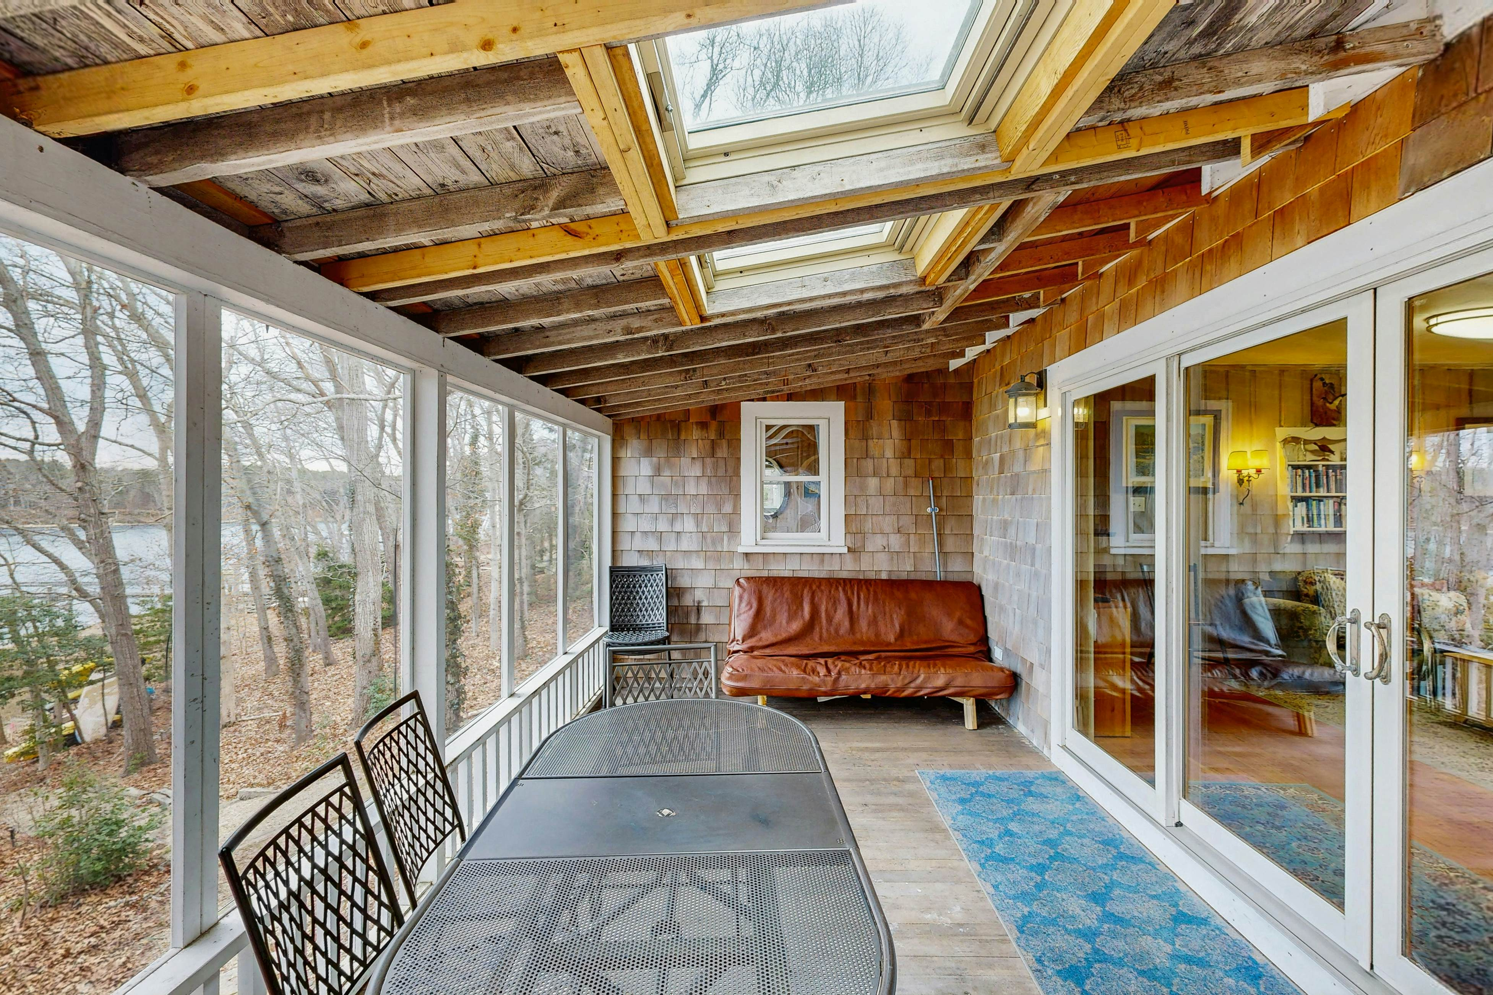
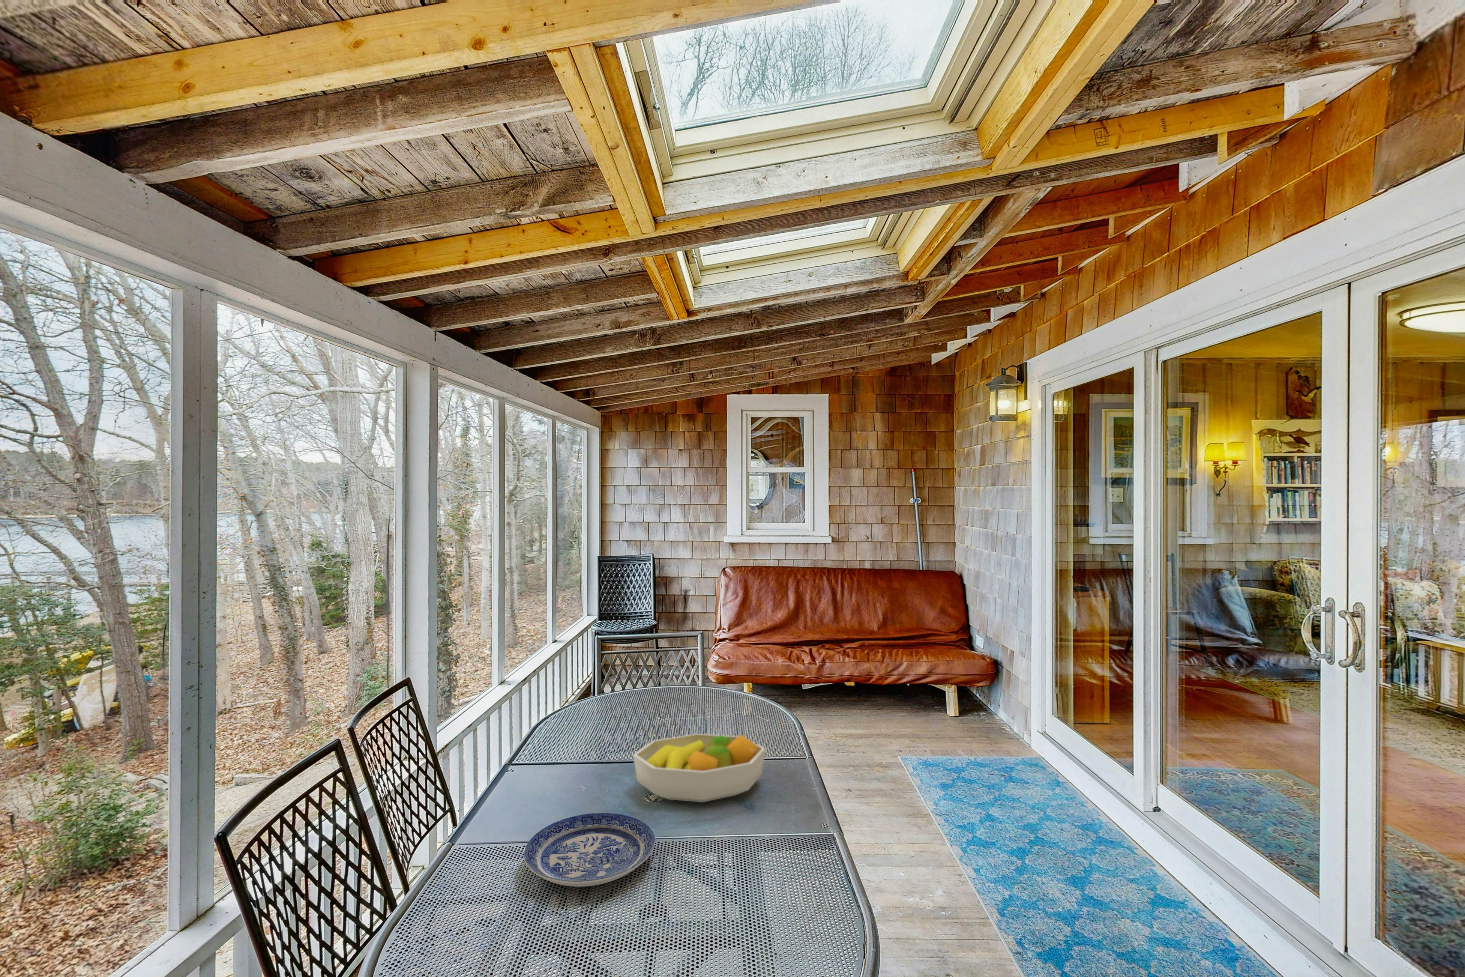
+ plate (591, 853)
+ fruit bowl (700, 761)
